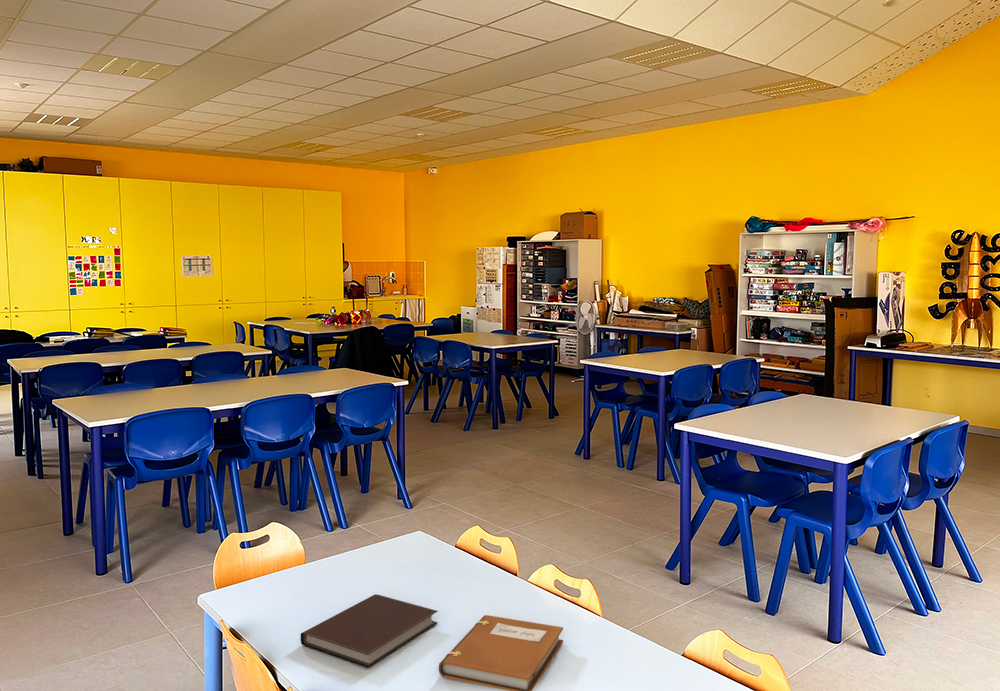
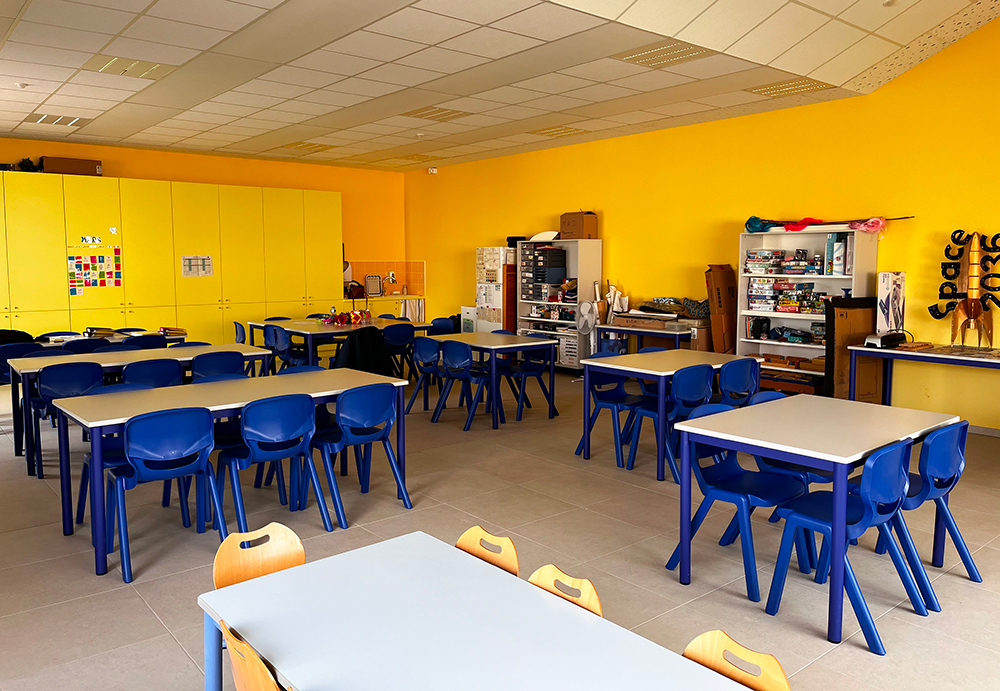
- notebook (504, 649)
- notebook (371, 627)
